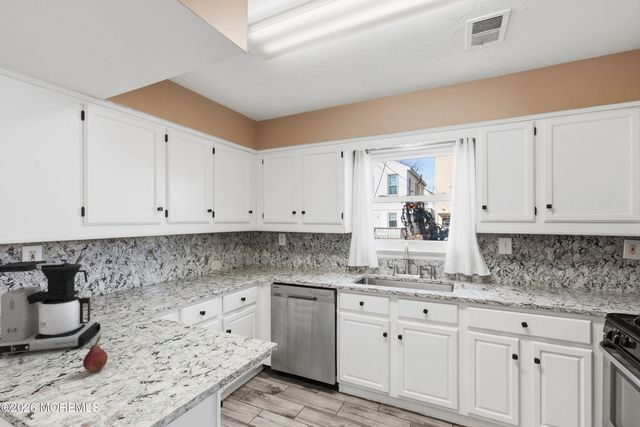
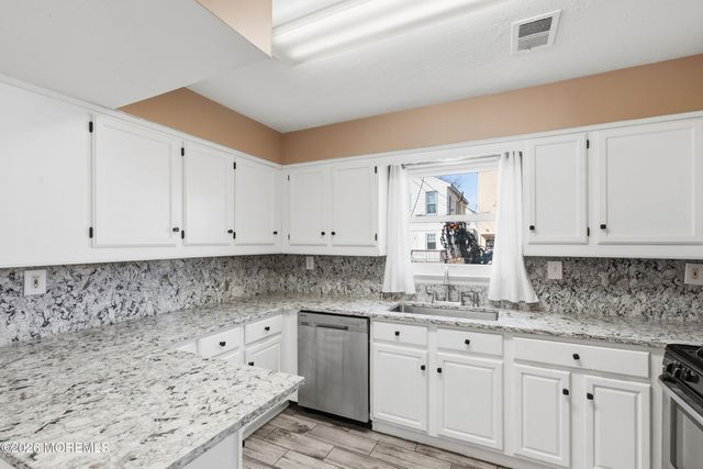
- fruit (95, 353)
- coffee maker (47, 304)
